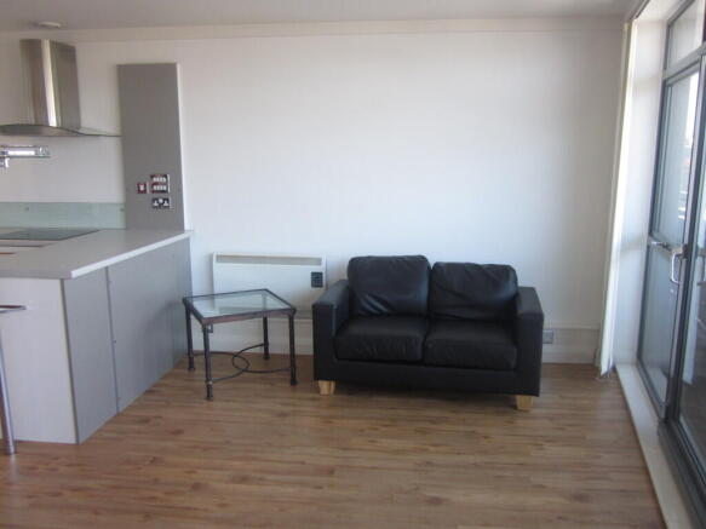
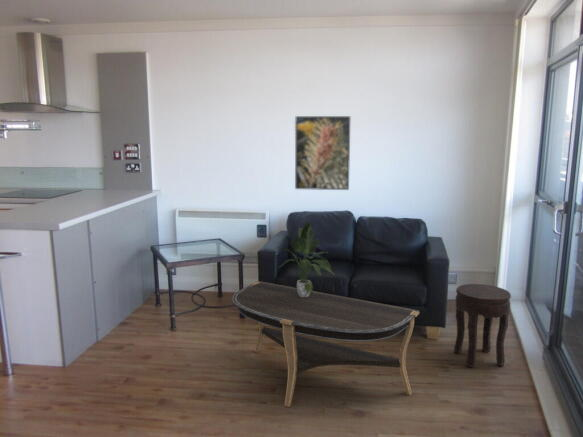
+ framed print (322, 153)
+ side table (483, 326)
+ coffee table (309, 347)
+ potted plant (304, 260)
